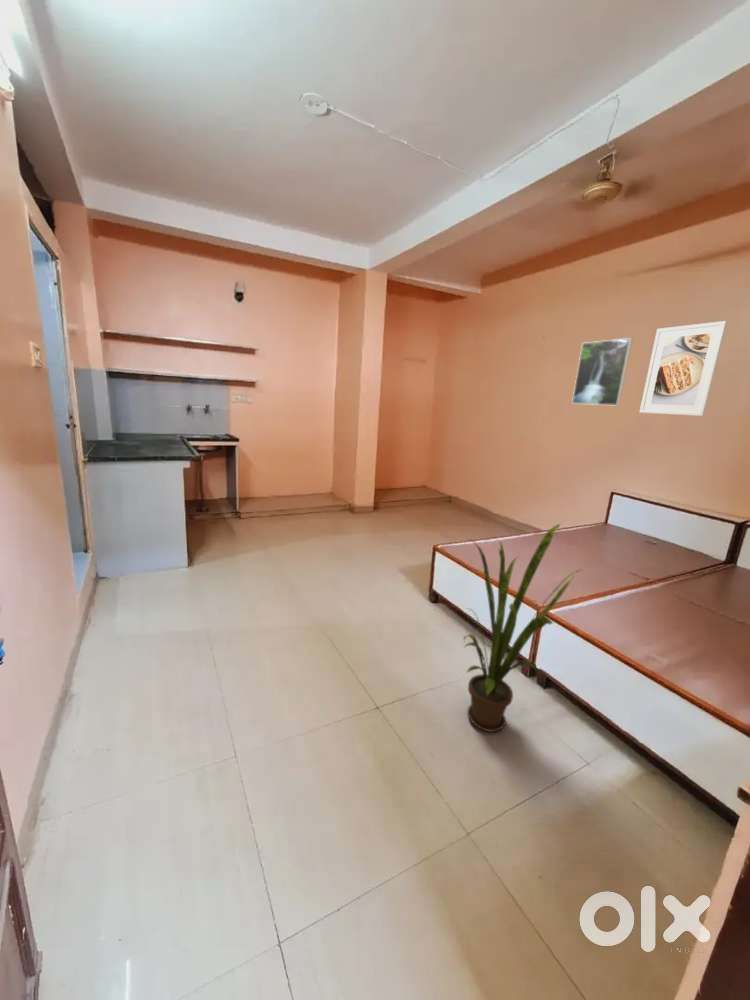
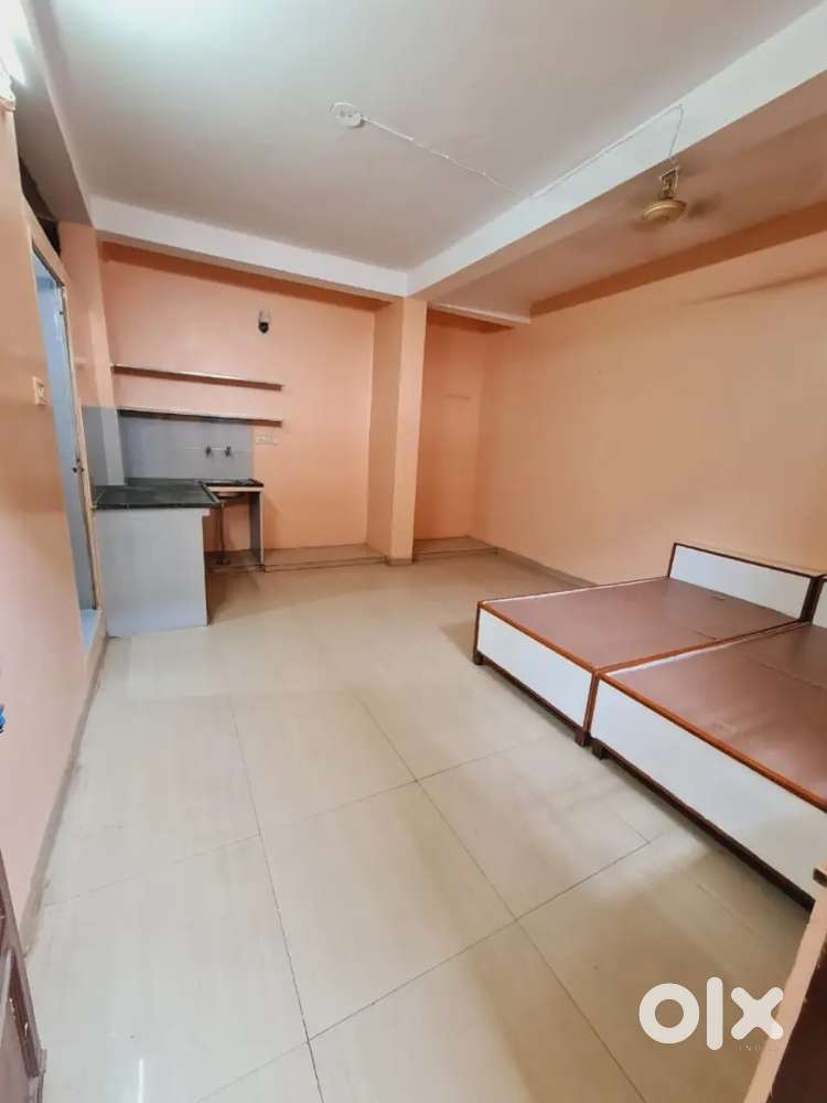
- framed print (679, 370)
- house plant (502, 626)
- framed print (600, 373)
